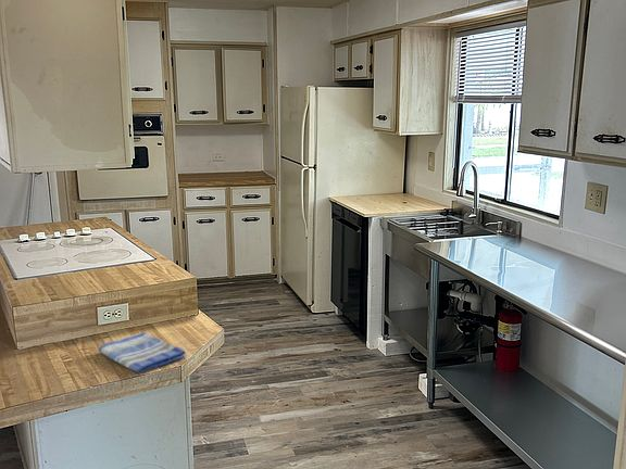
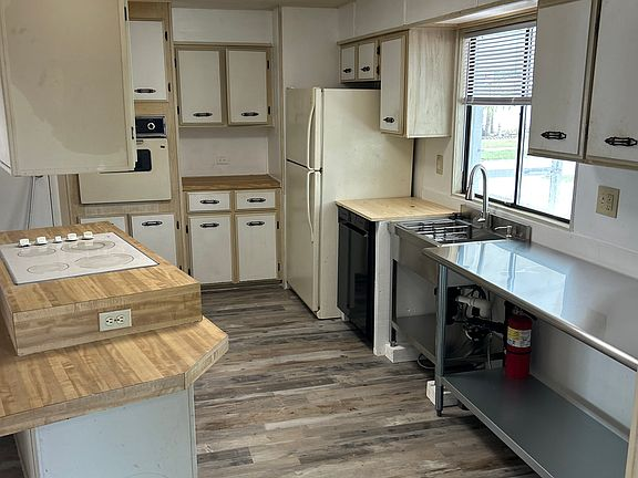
- dish towel (141, 351)
